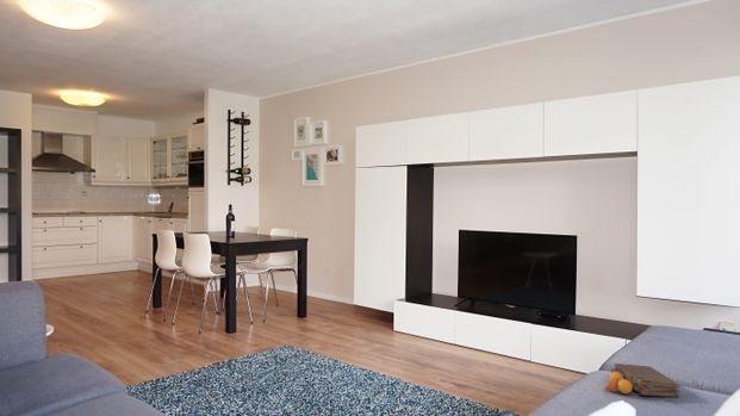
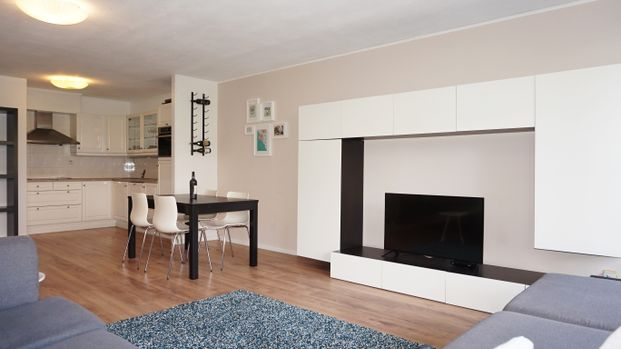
- book (633, 379)
